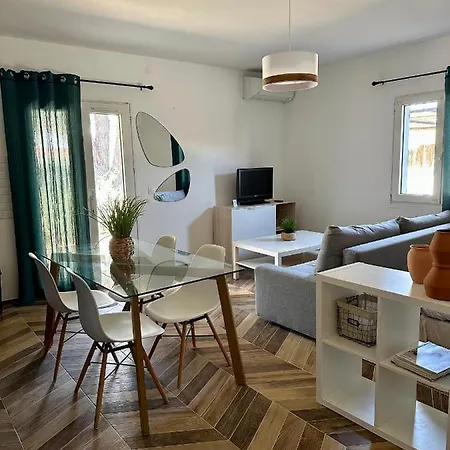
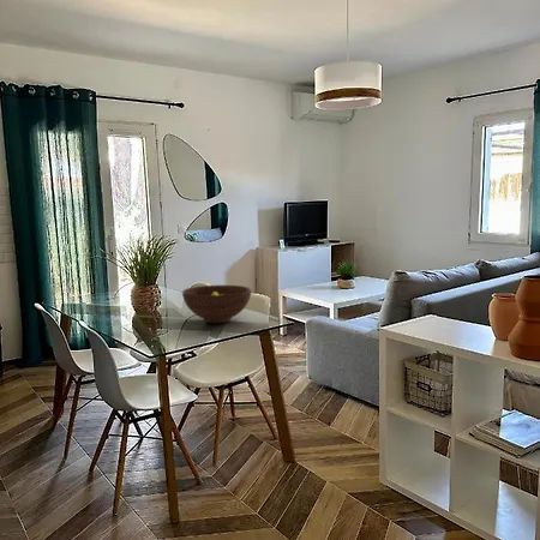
+ fruit bowl (217, 305)
